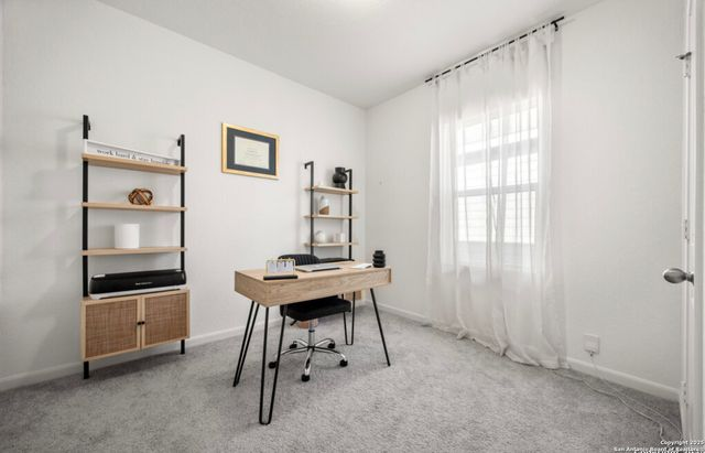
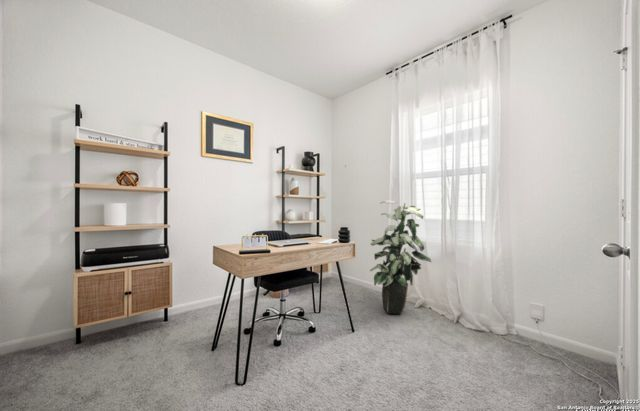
+ indoor plant (395, 255)
